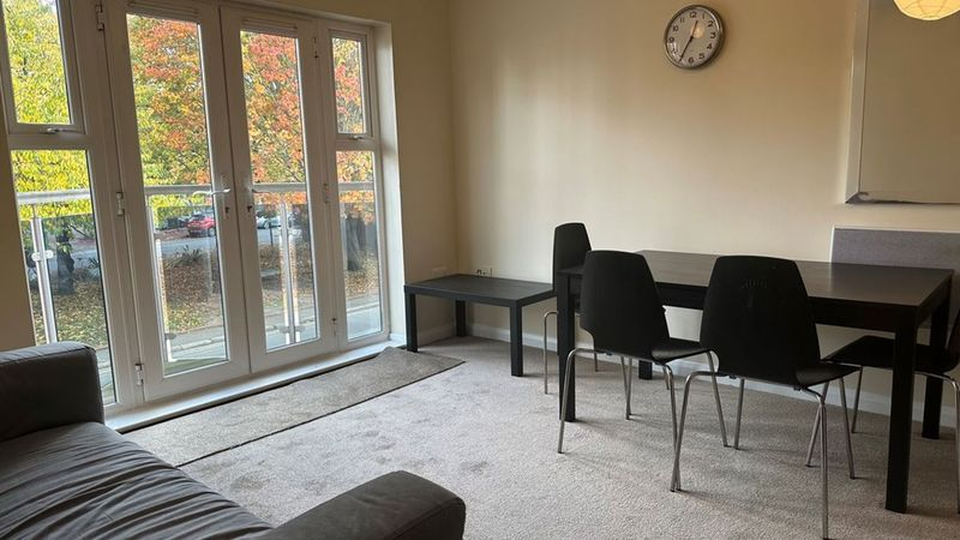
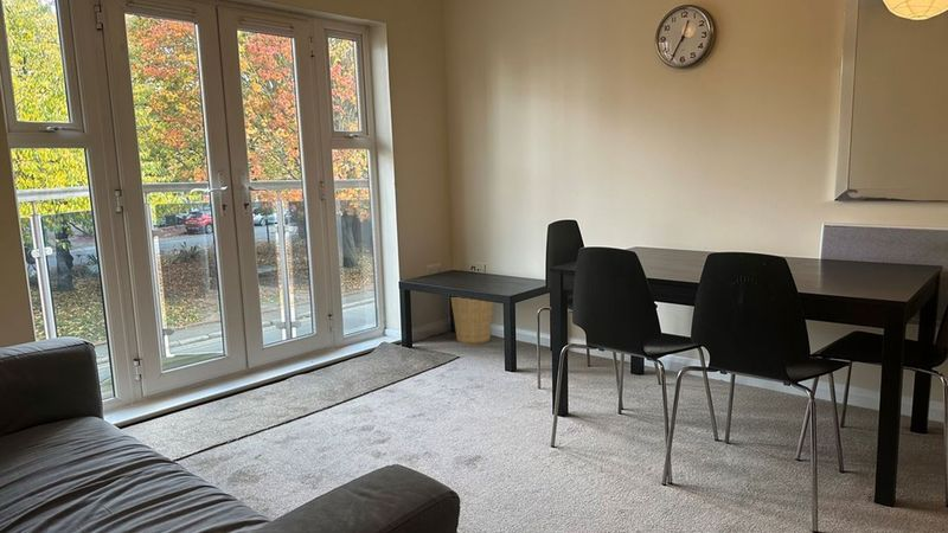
+ basket (472, 309)
